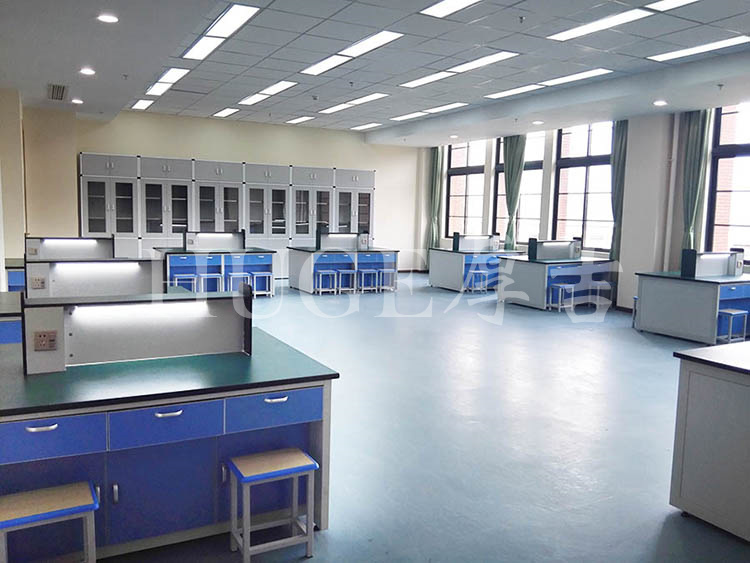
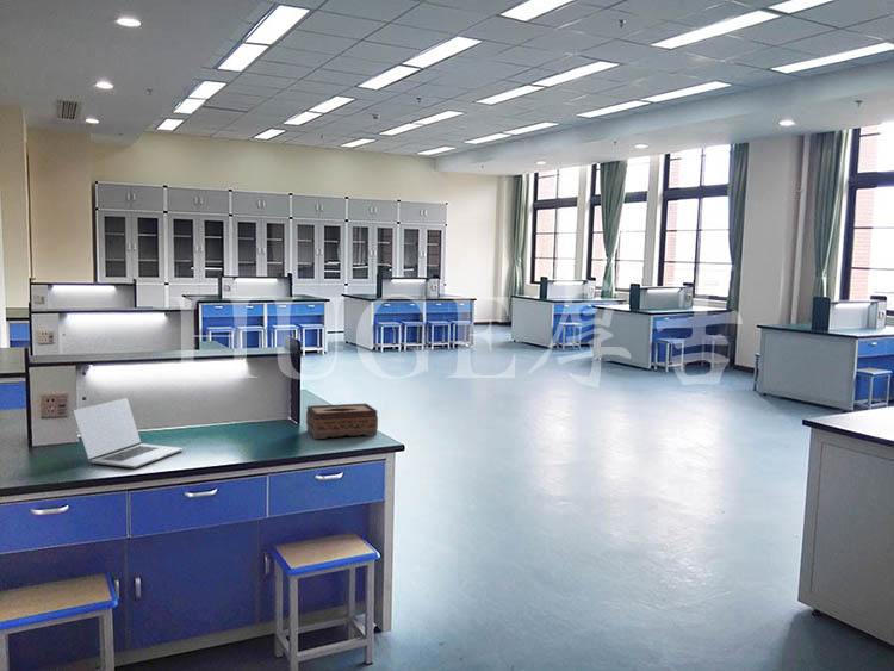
+ laptop (130, 430)
+ tissue box (341, 420)
